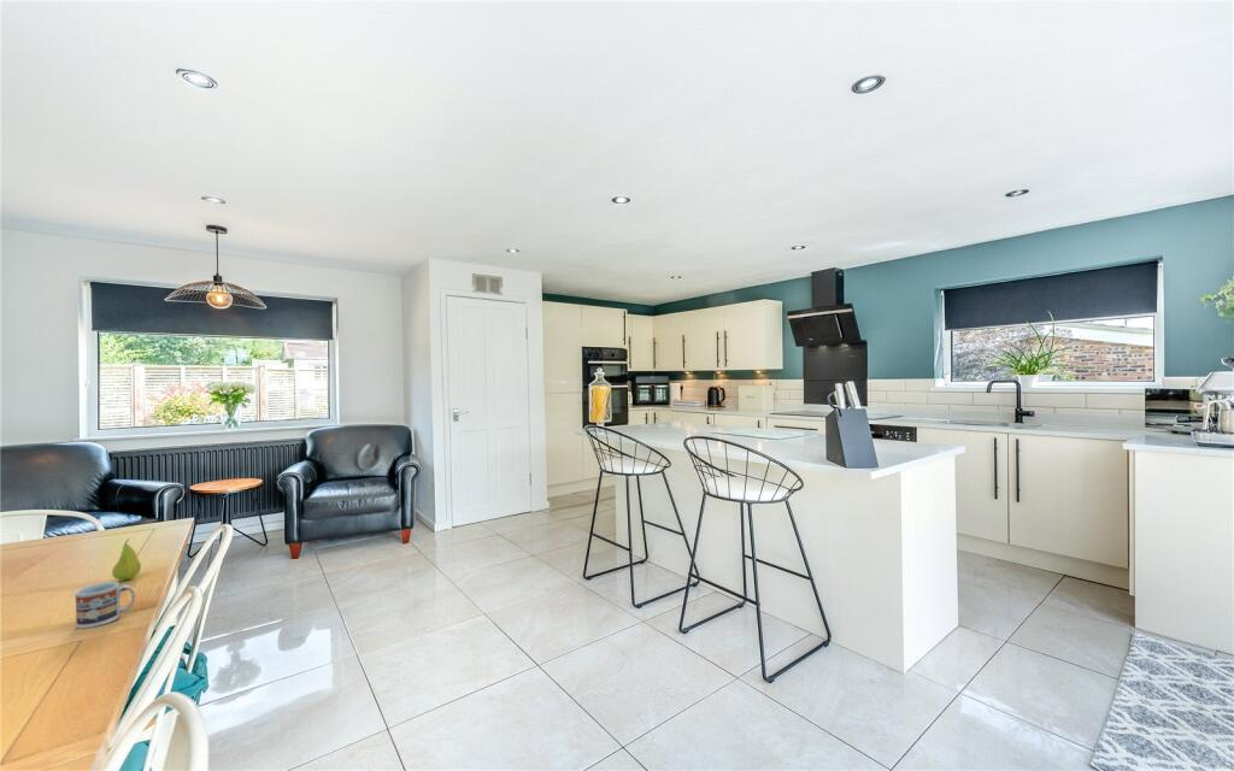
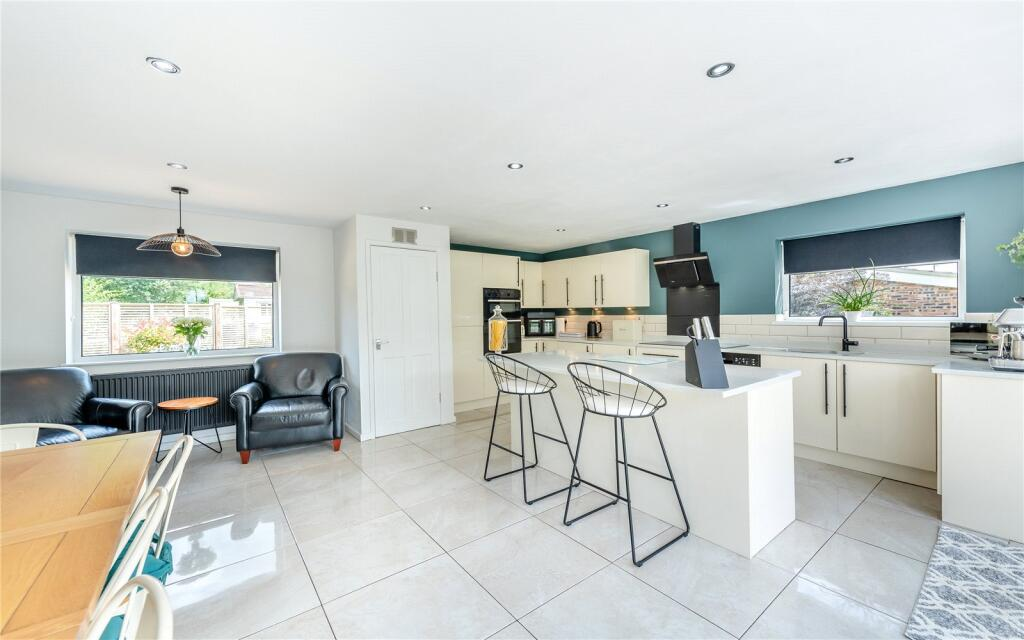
- cup (106, 602)
- fruit (127, 558)
